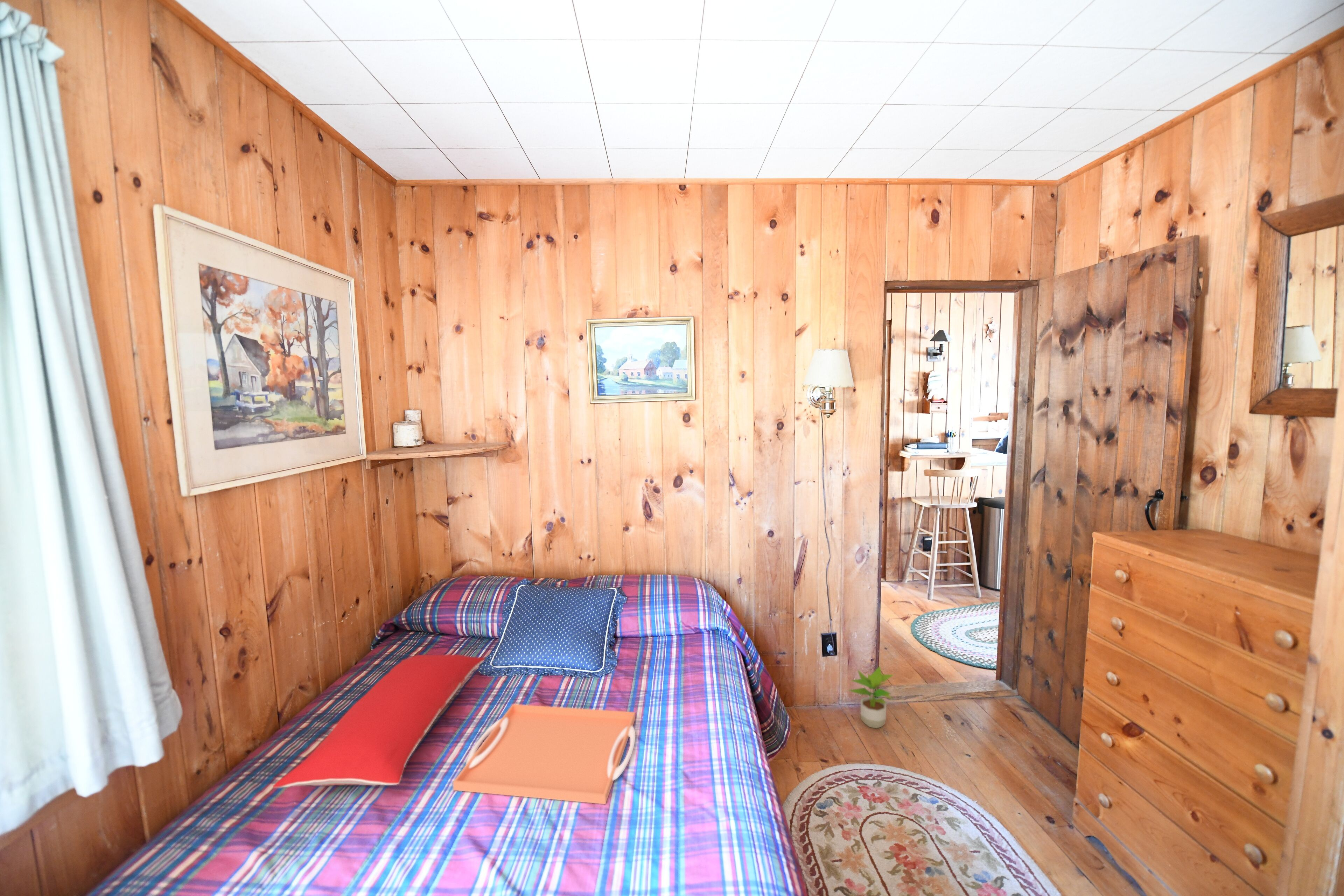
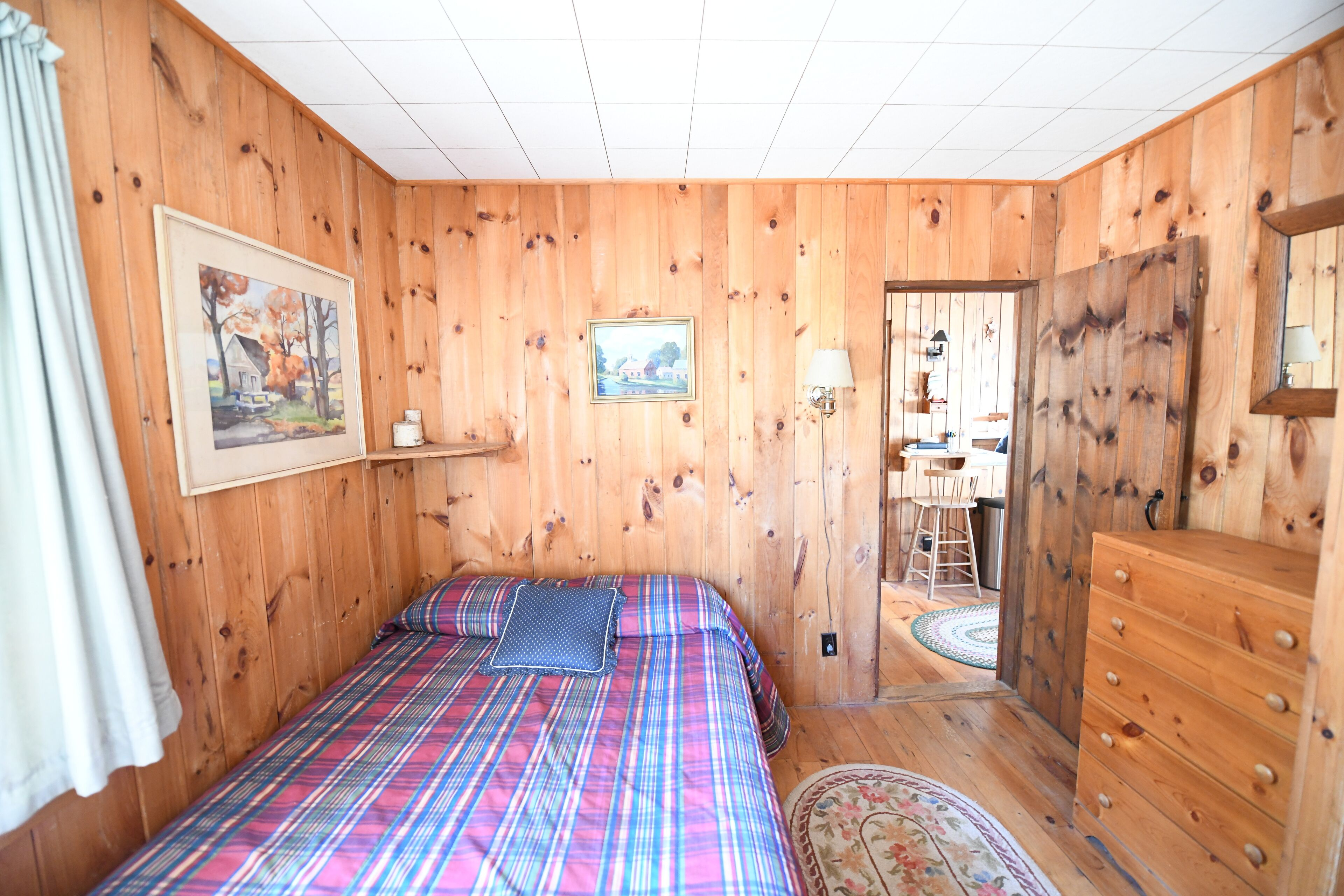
- serving tray (553, 747)
- pillow (400, 710)
- potted plant (871, 695)
